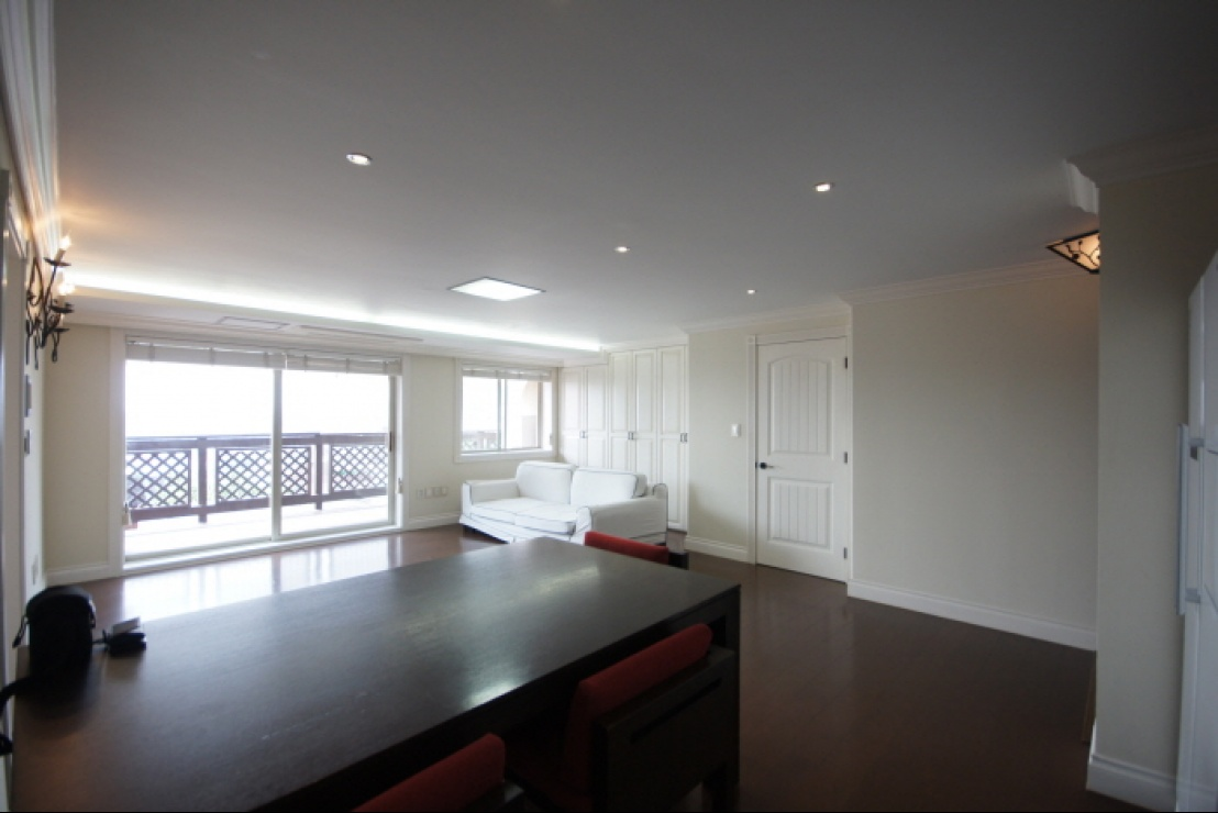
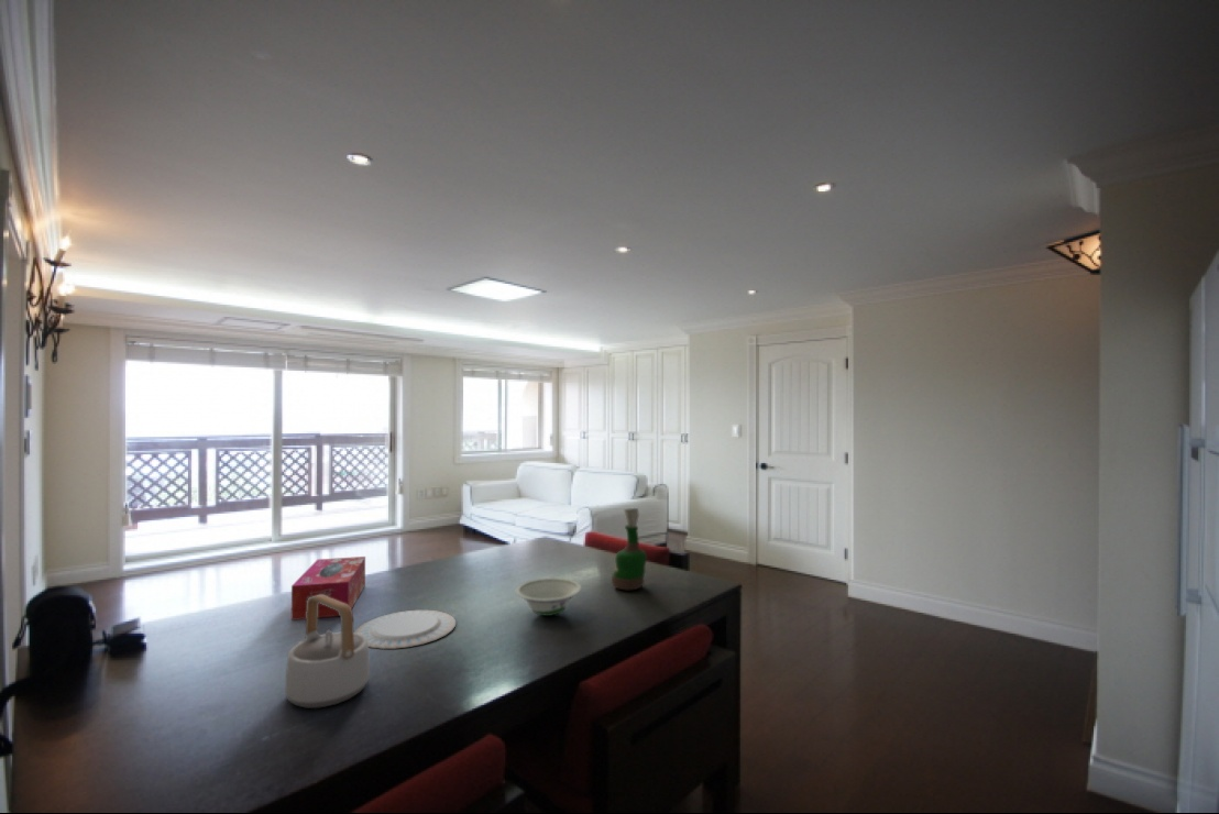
+ teapot (325, 644)
+ tissue box (331, 585)
+ chinaware (406, 625)
+ bowl (548, 601)
+ grog bottle (628, 547)
